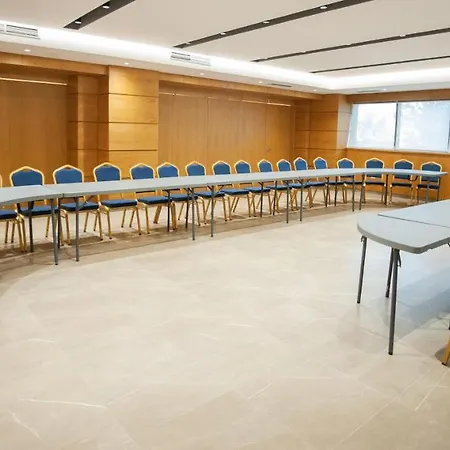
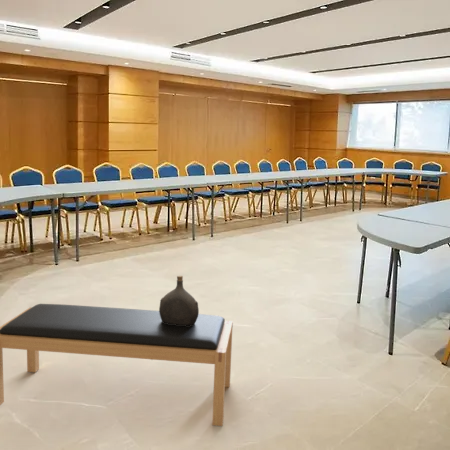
+ bench (117, 356)
+ water jug (179, 299)
